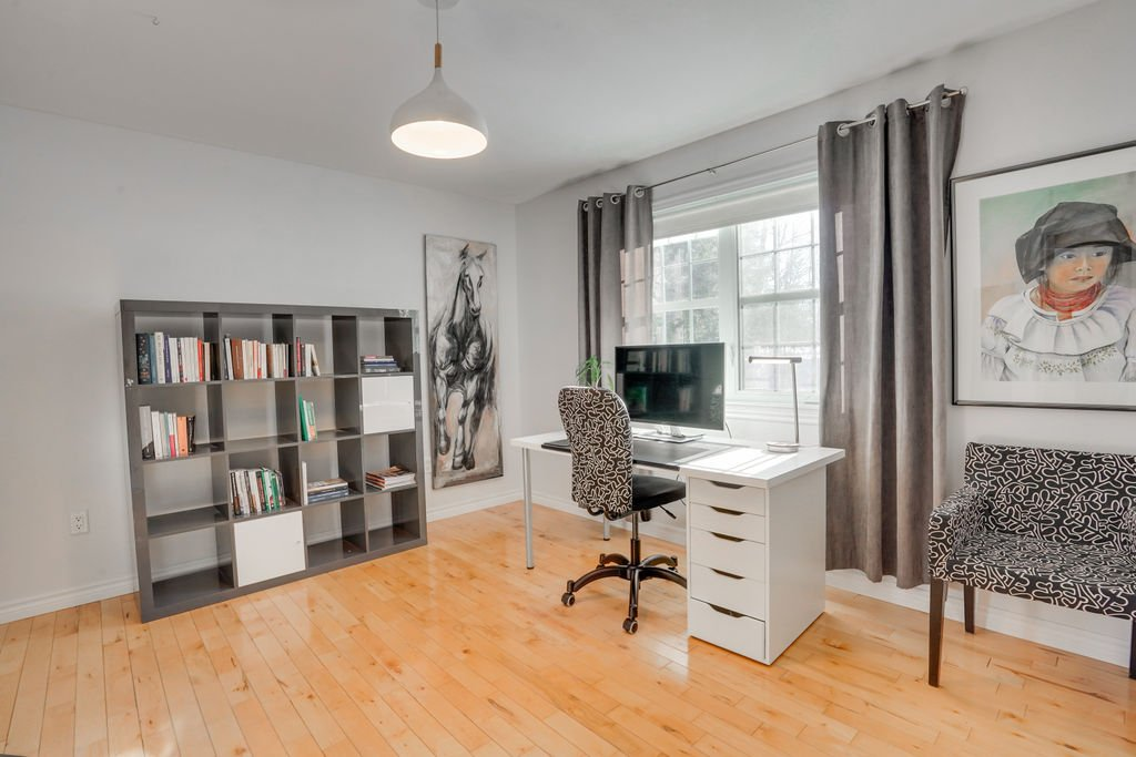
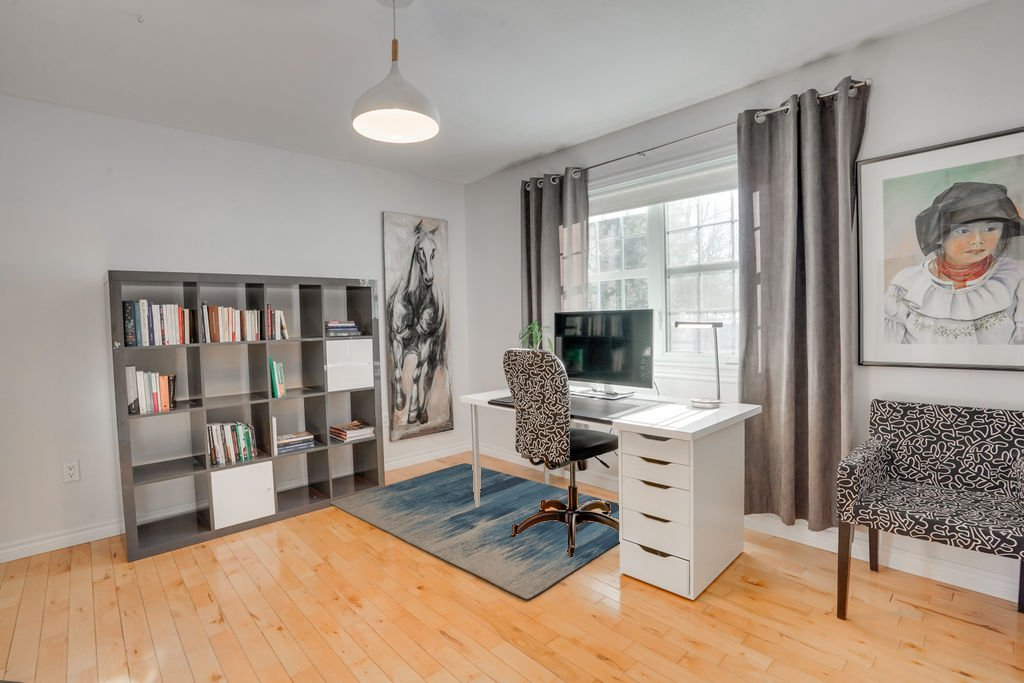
+ rug (485, 508)
